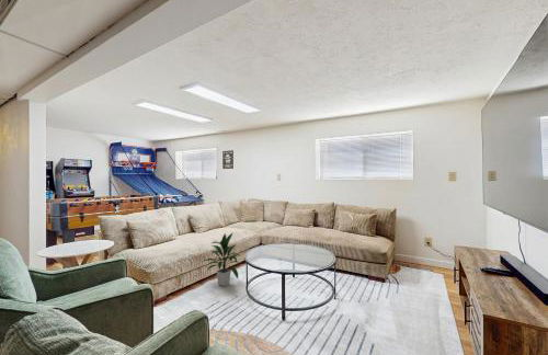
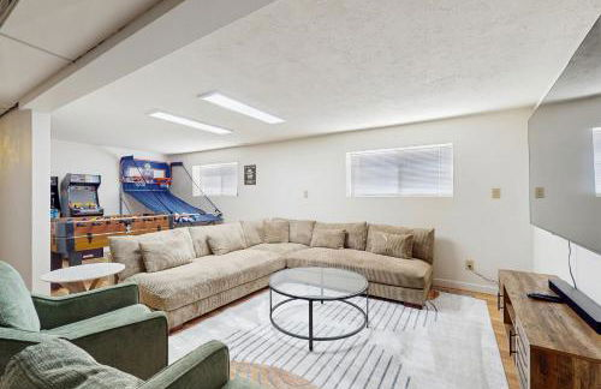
- indoor plant (224, 259)
